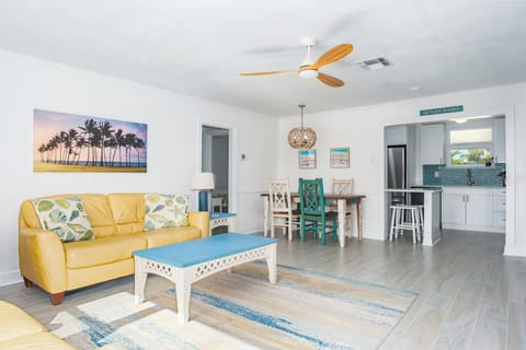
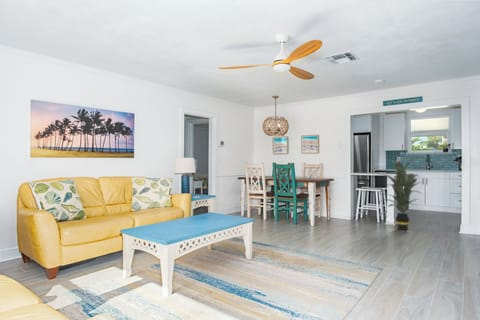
+ indoor plant (399, 190)
